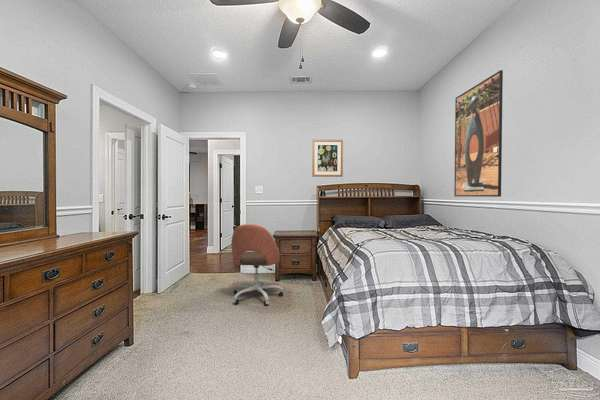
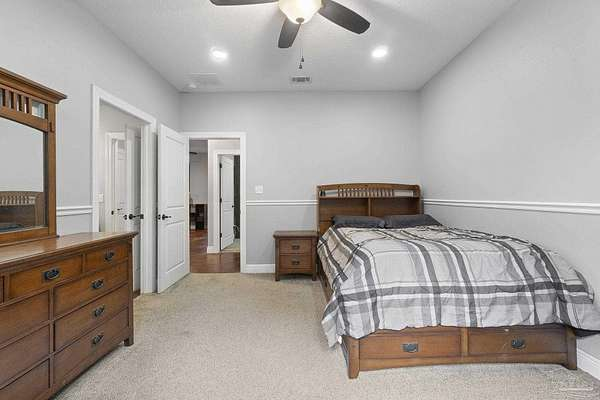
- wall art (327, 158)
- office chair (256, 259)
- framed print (475, 141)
